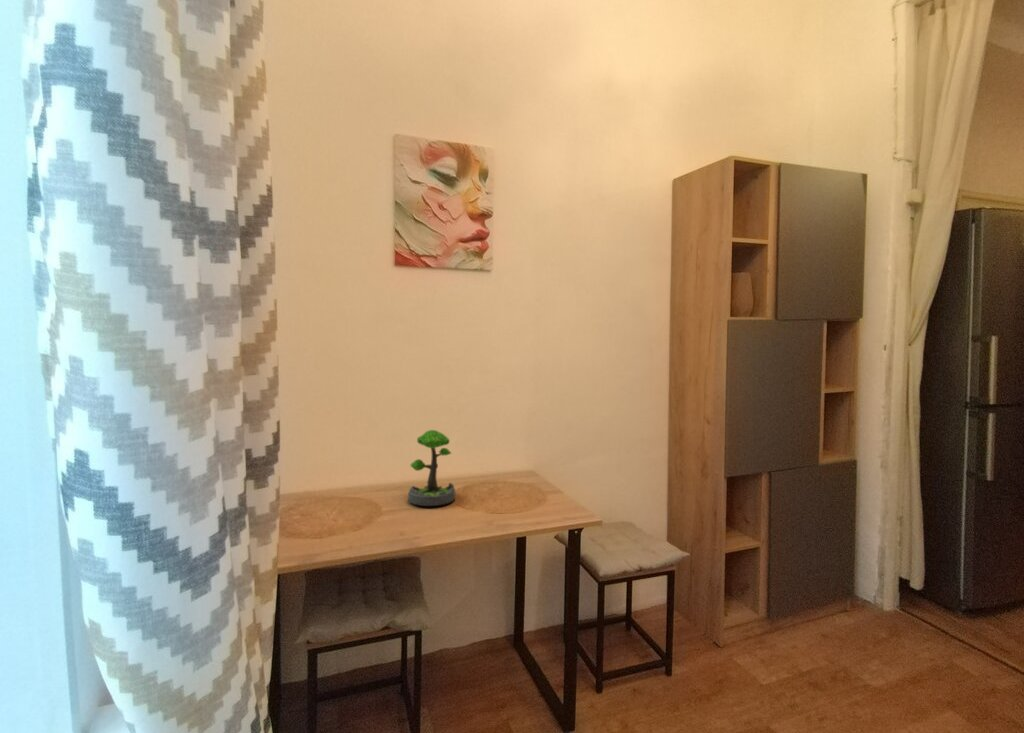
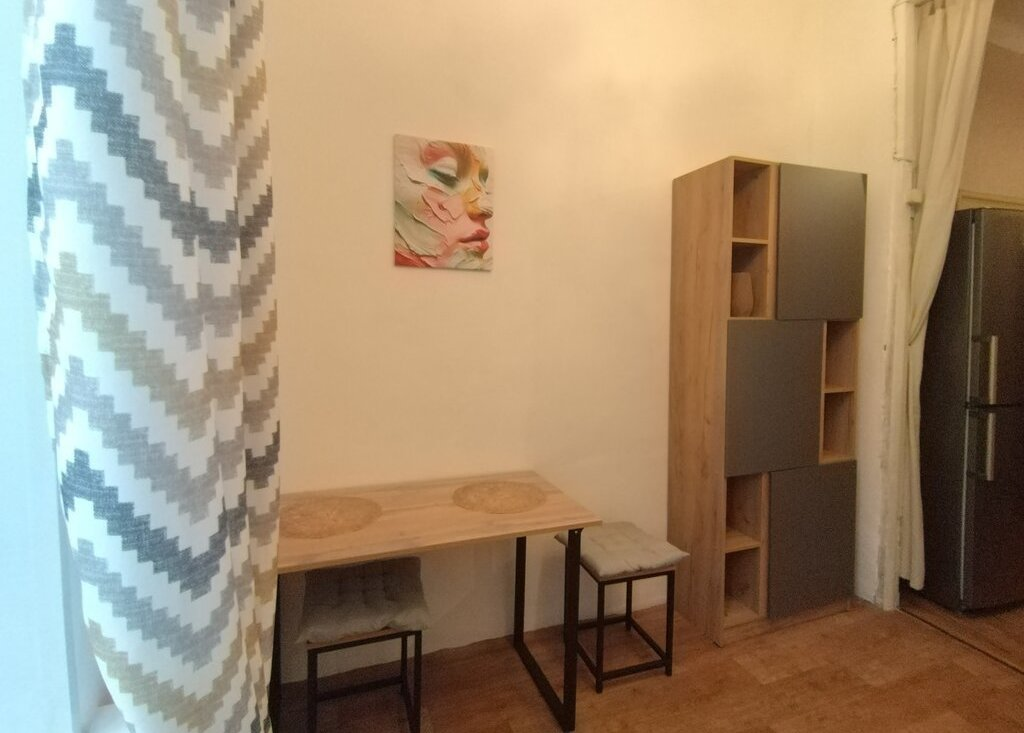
- plant (431, 464)
